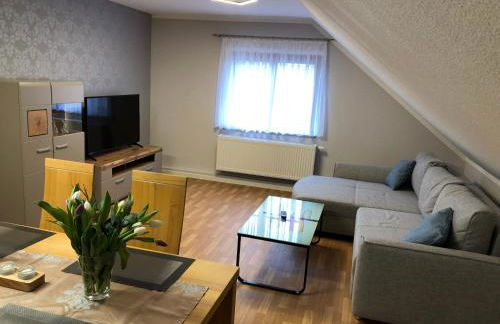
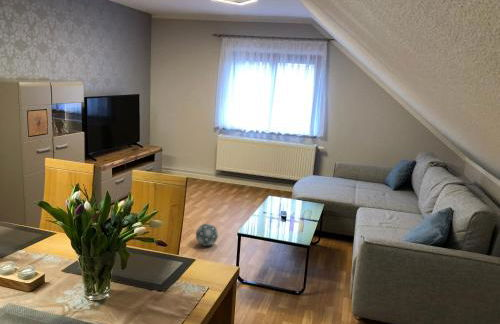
+ ball (206, 234)
